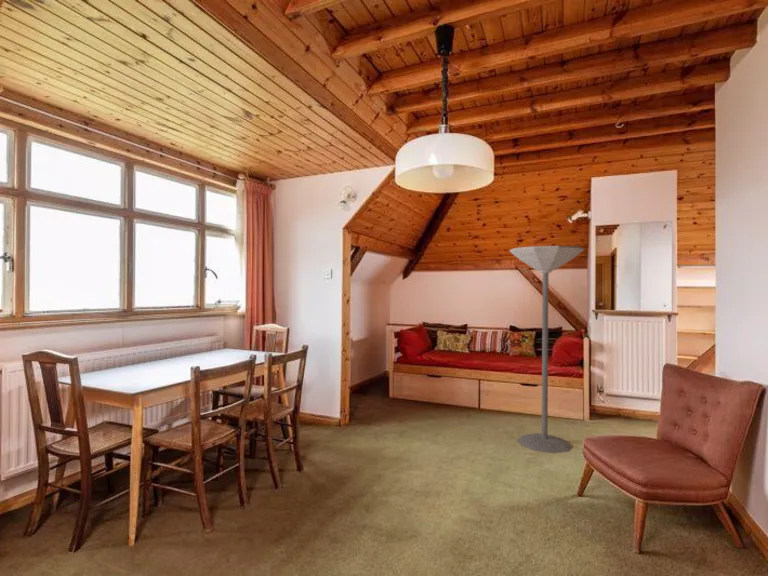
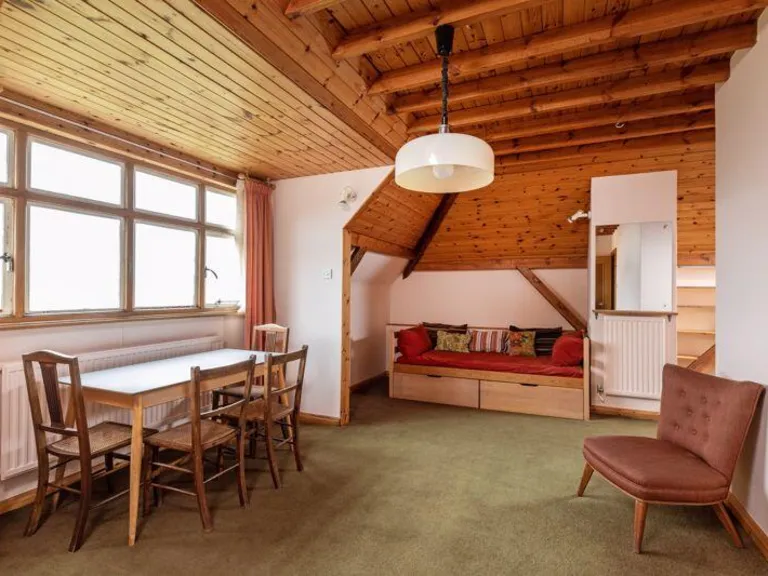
- floor lamp (545, 346)
